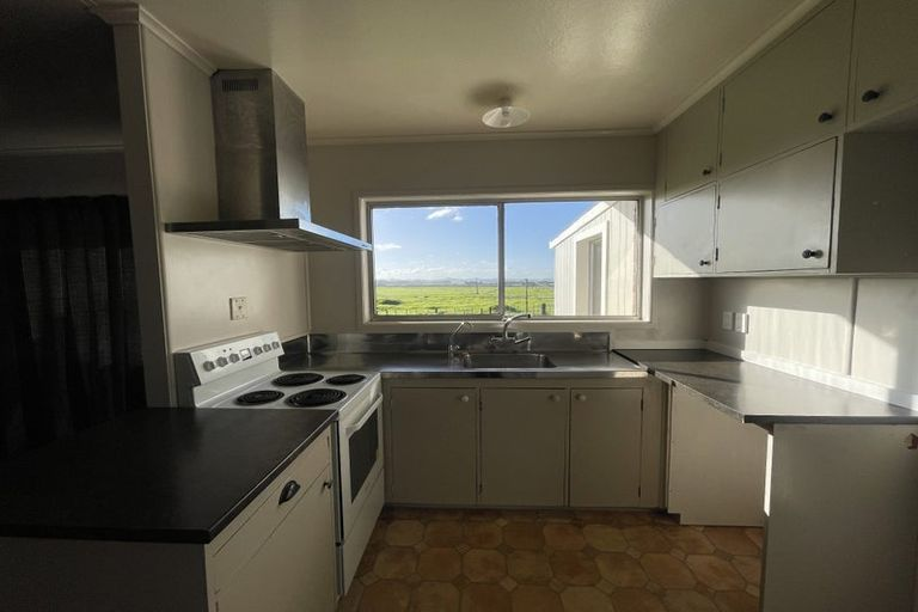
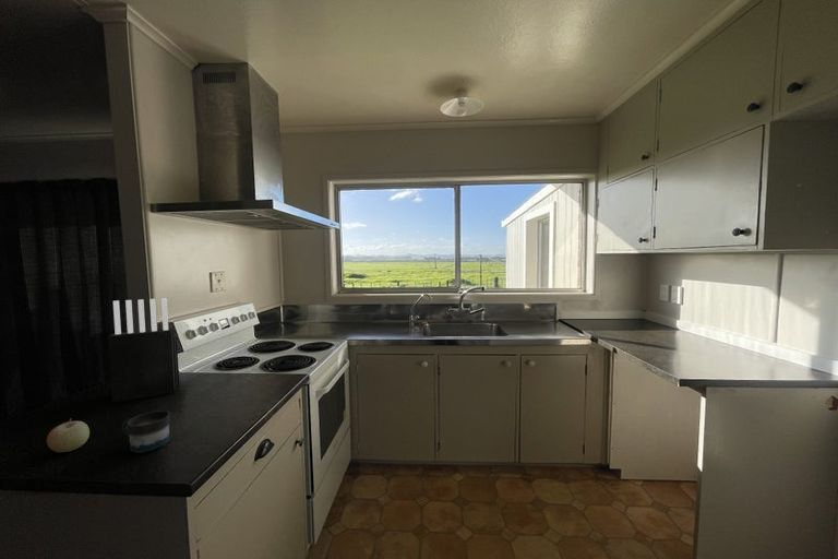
+ knife block (146, 345)
+ fruit (68, 433)
+ mug (144, 432)
